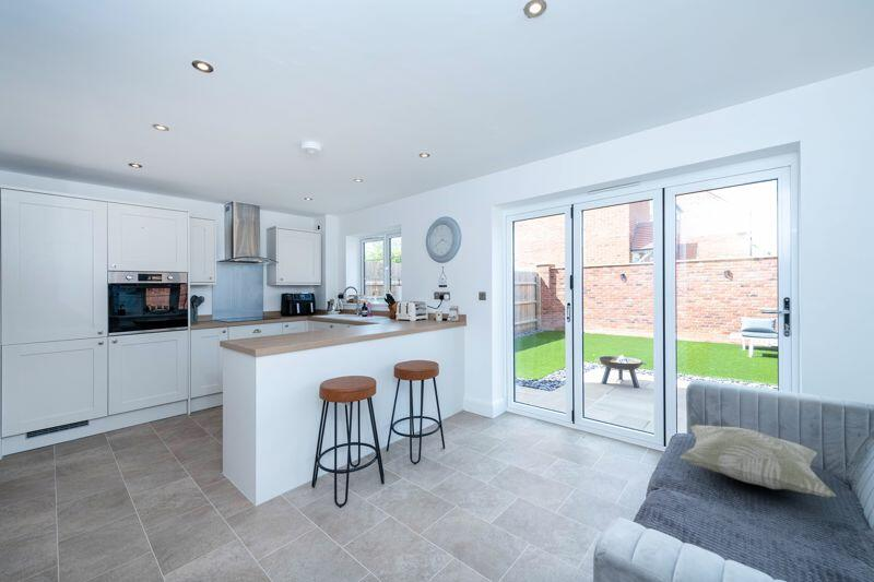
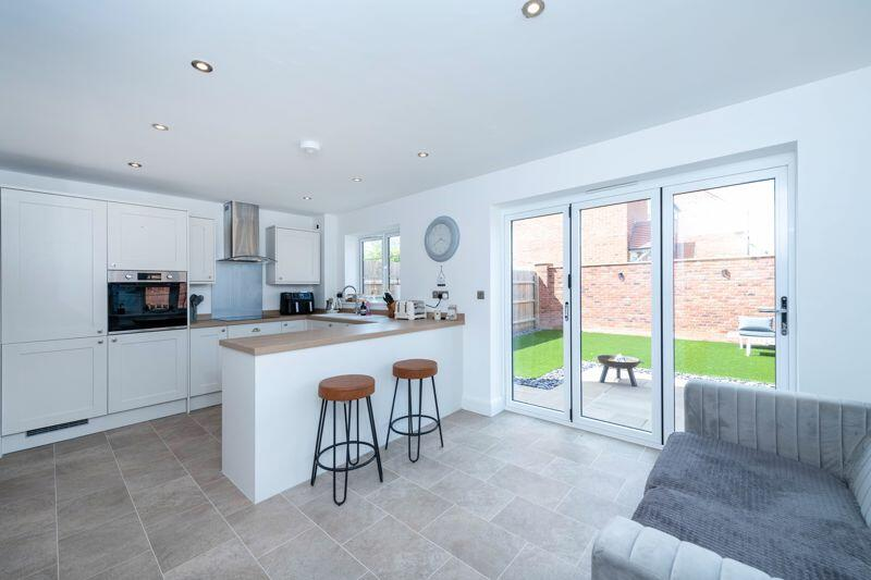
- decorative pillow (748, 454)
